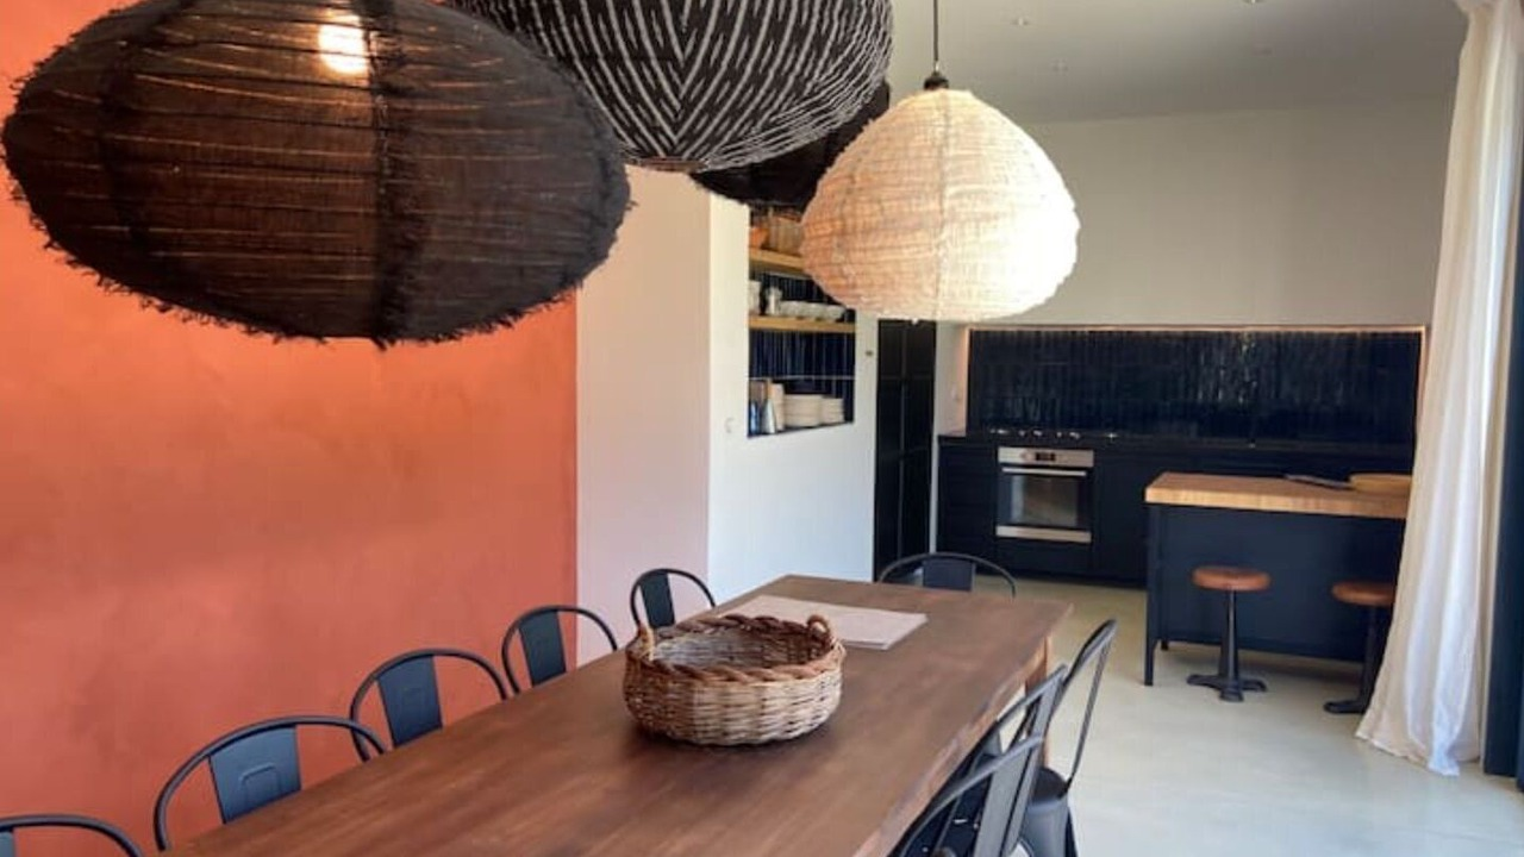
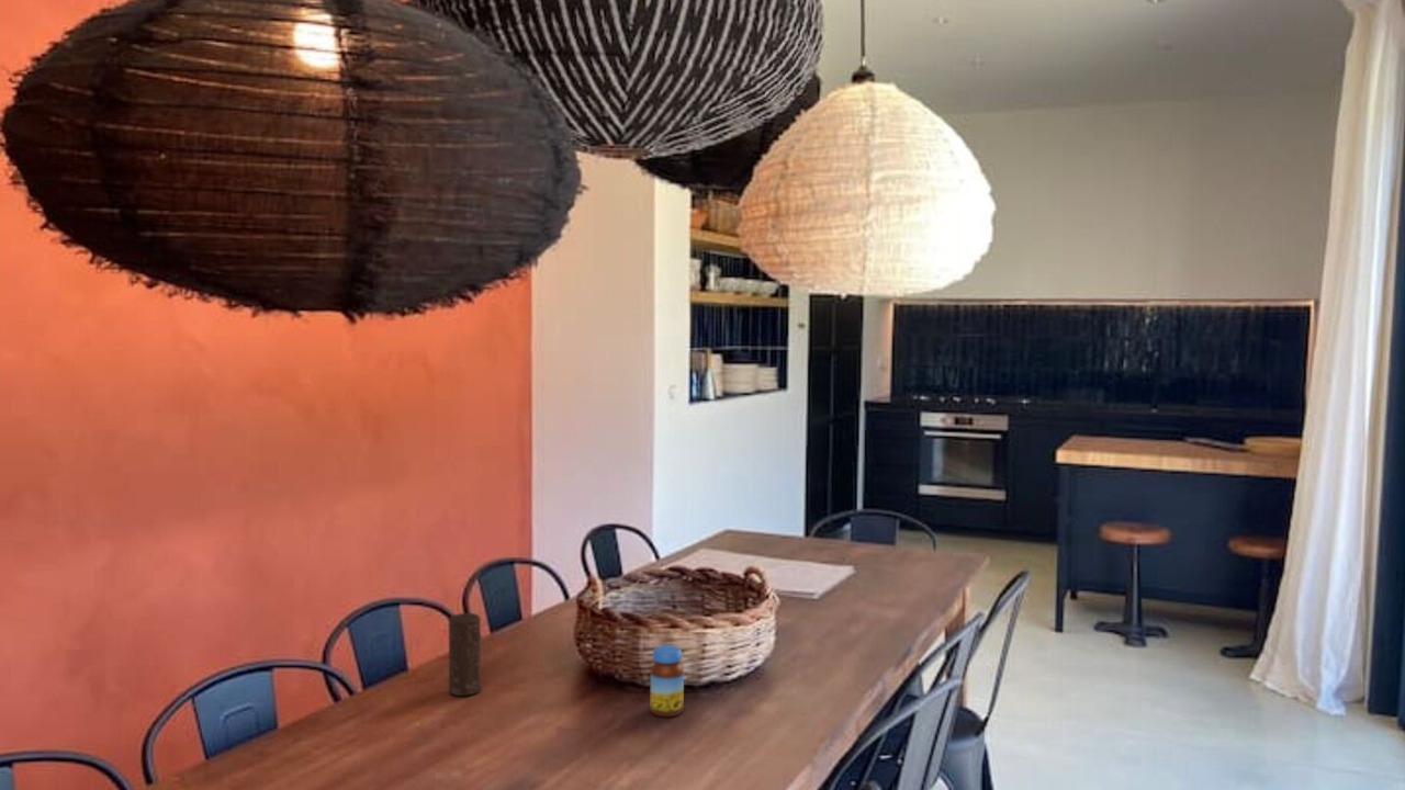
+ jar (666, 679)
+ candle (464, 654)
